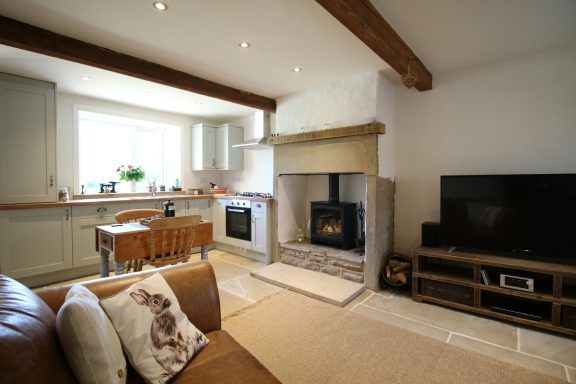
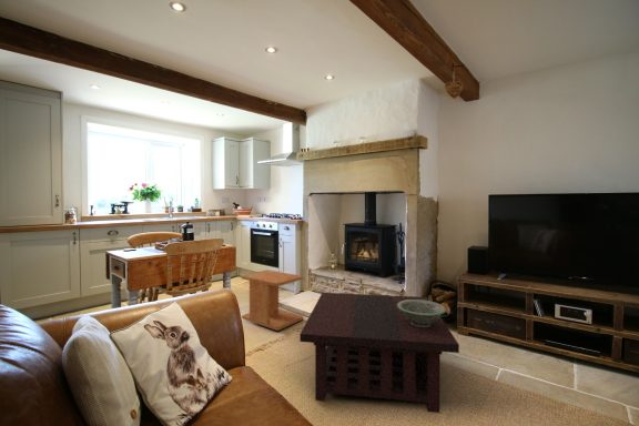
+ decorative bowl (420, 314)
+ coffee table (374, 343)
+ side table (272, 297)
